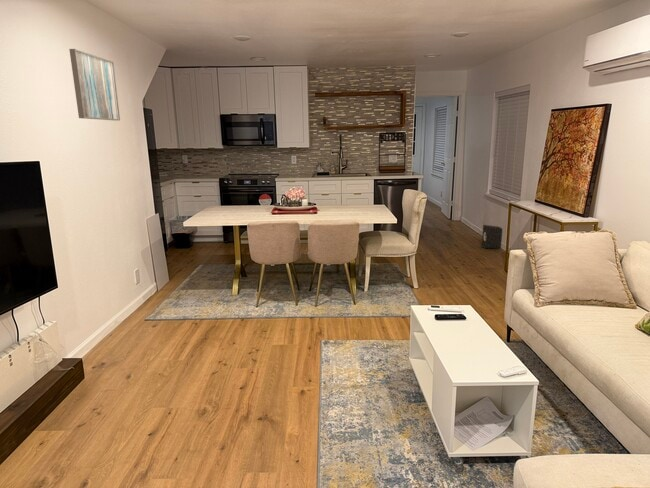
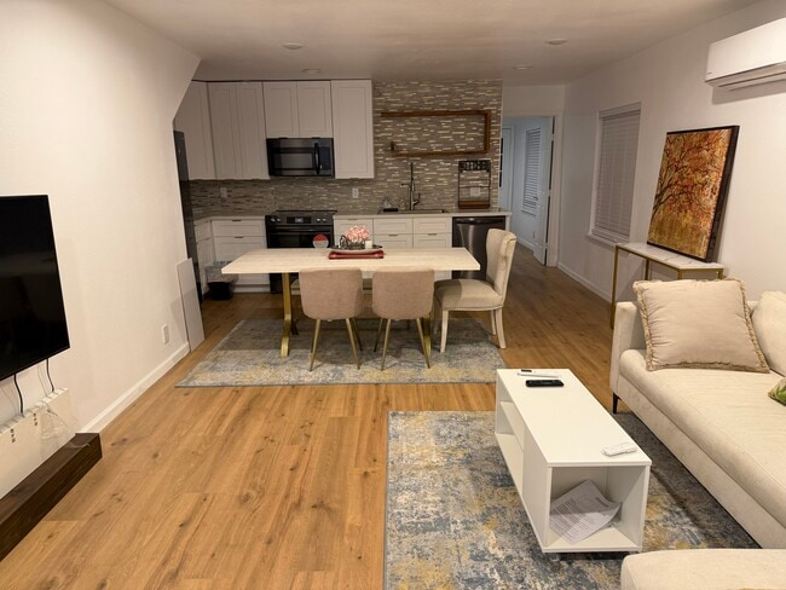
- speaker (491, 236)
- wall art (97, 88)
